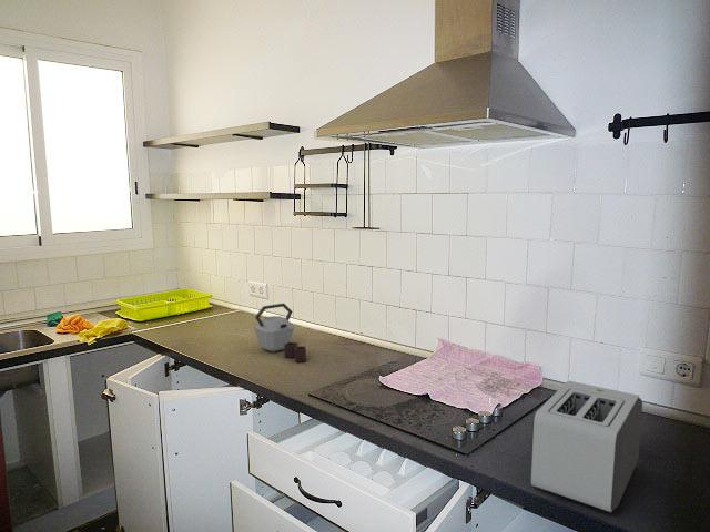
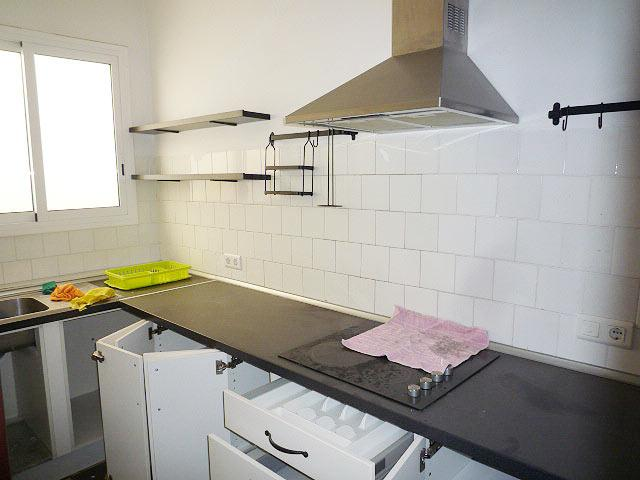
- toaster (588, 438)
- kettle (284, 330)
